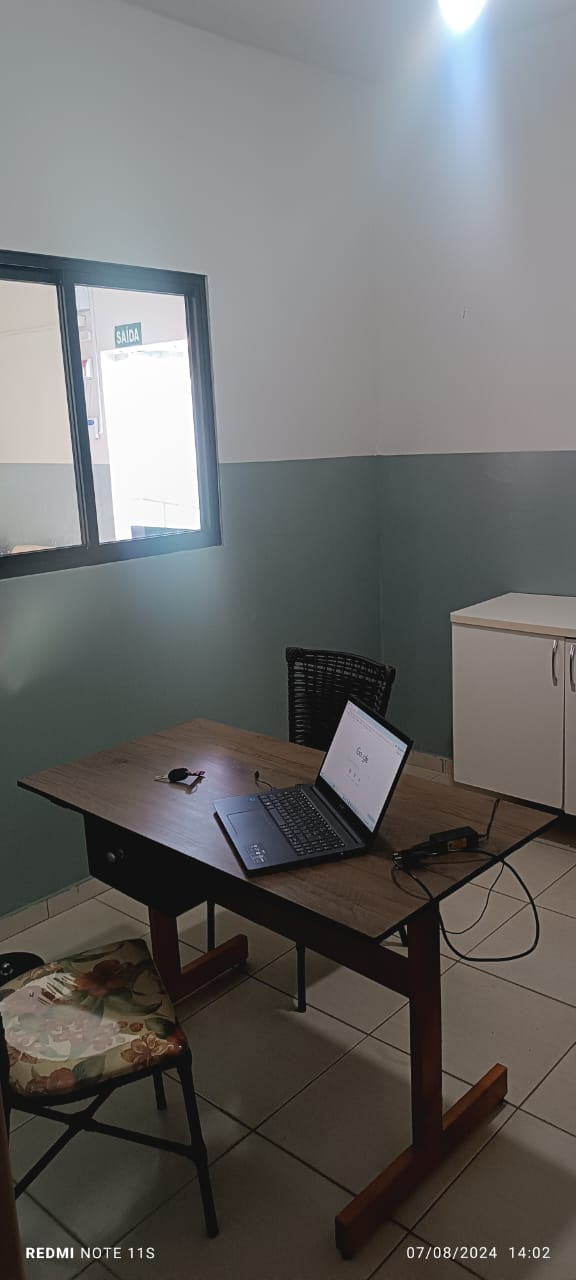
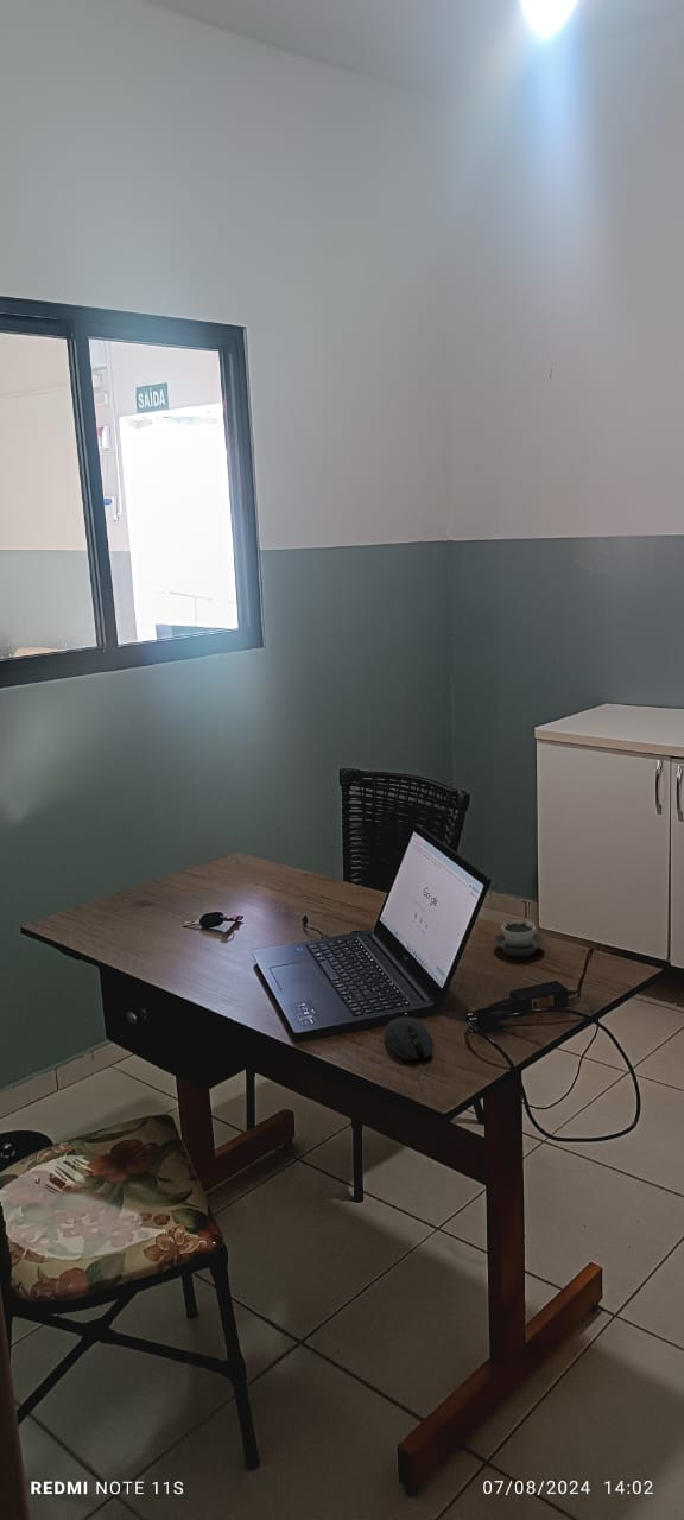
+ cup (519, 938)
+ computer mouse (408, 1033)
